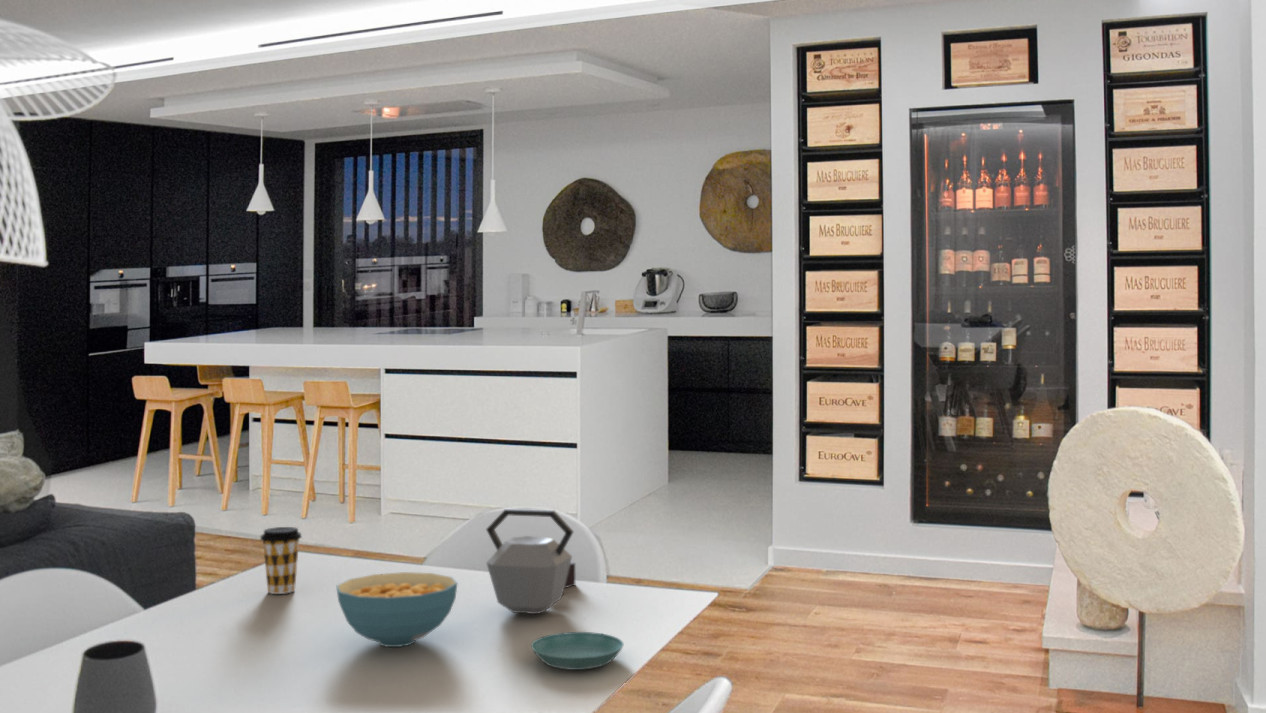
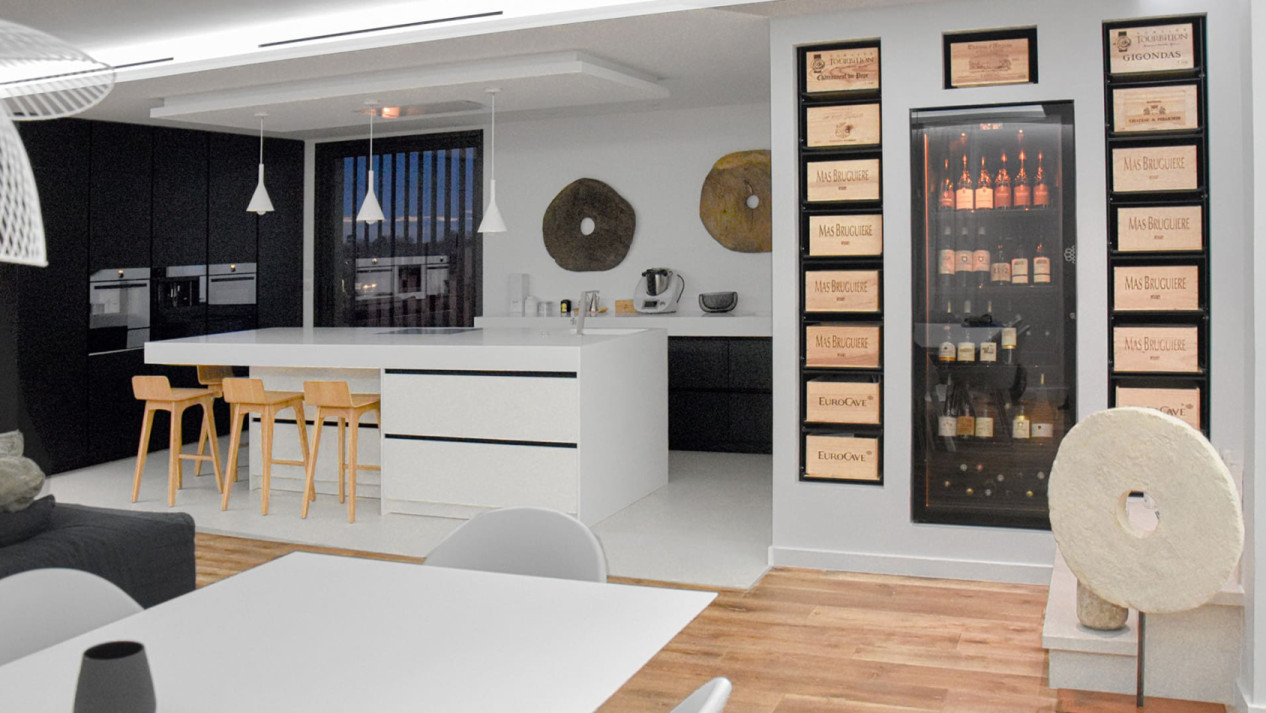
- kettle (543, 552)
- saucer (577, 652)
- coffee cup (281, 560)
- cereal bowl (397, 613)
